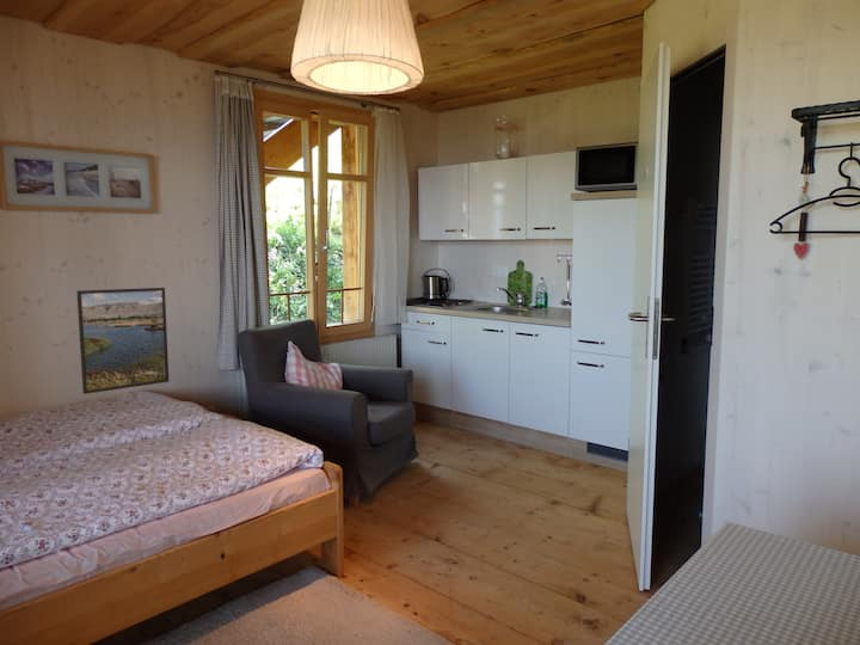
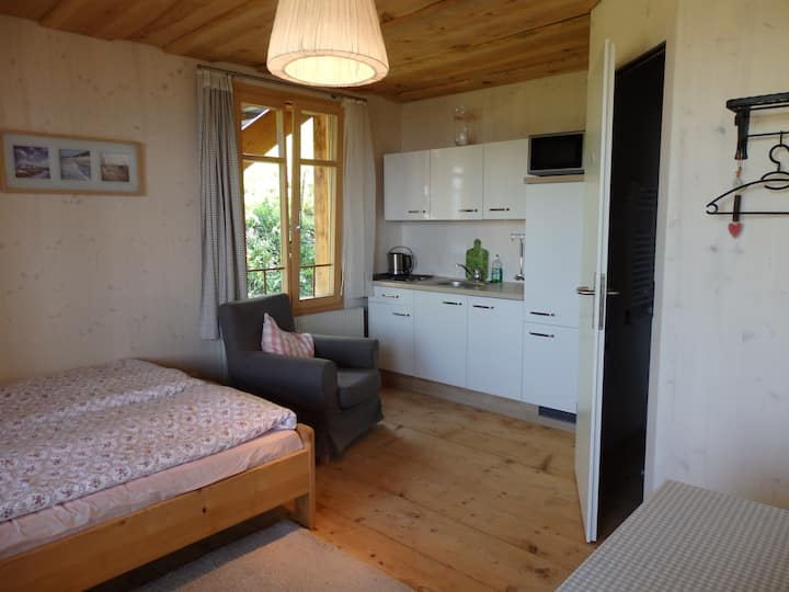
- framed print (124, 338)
